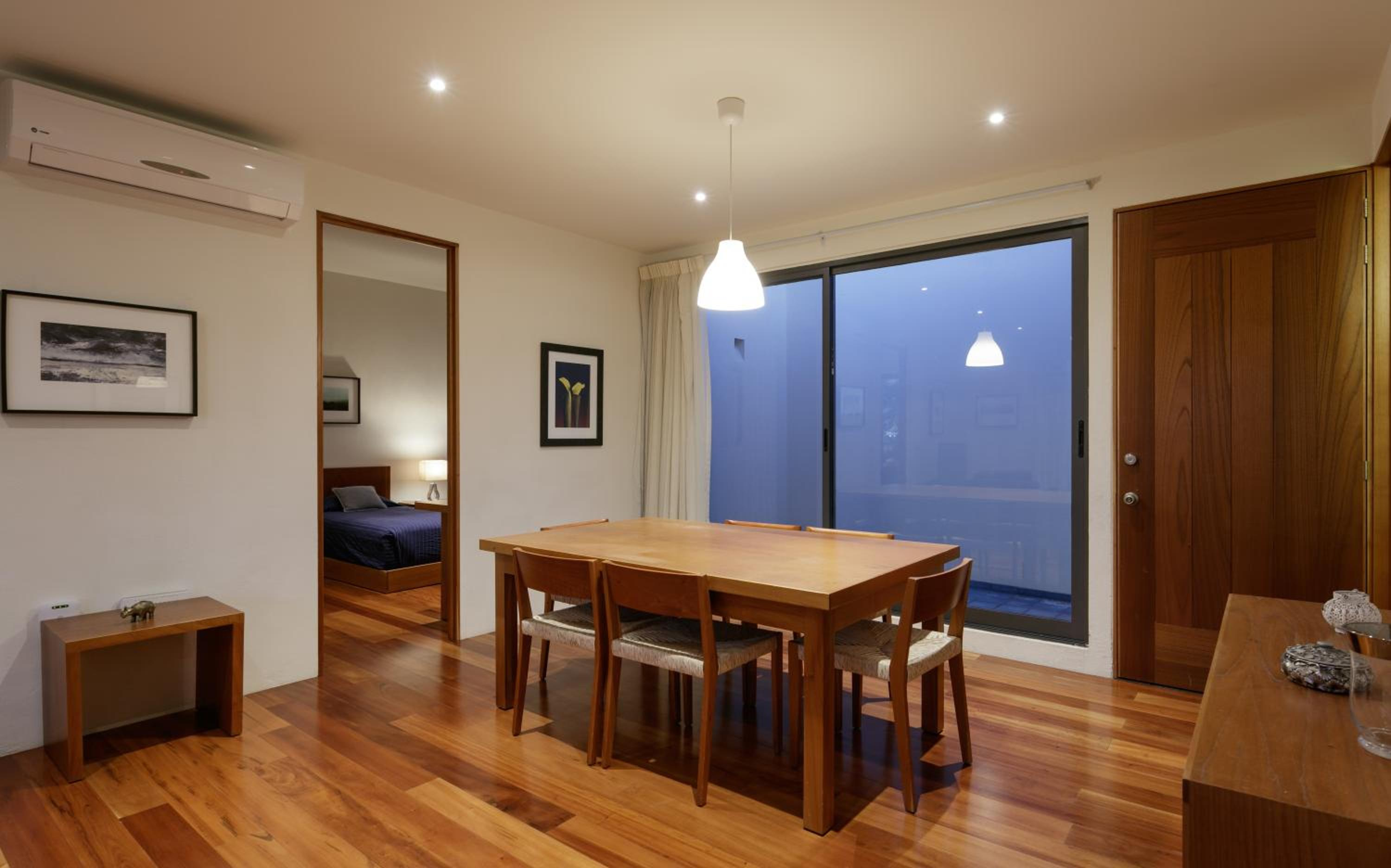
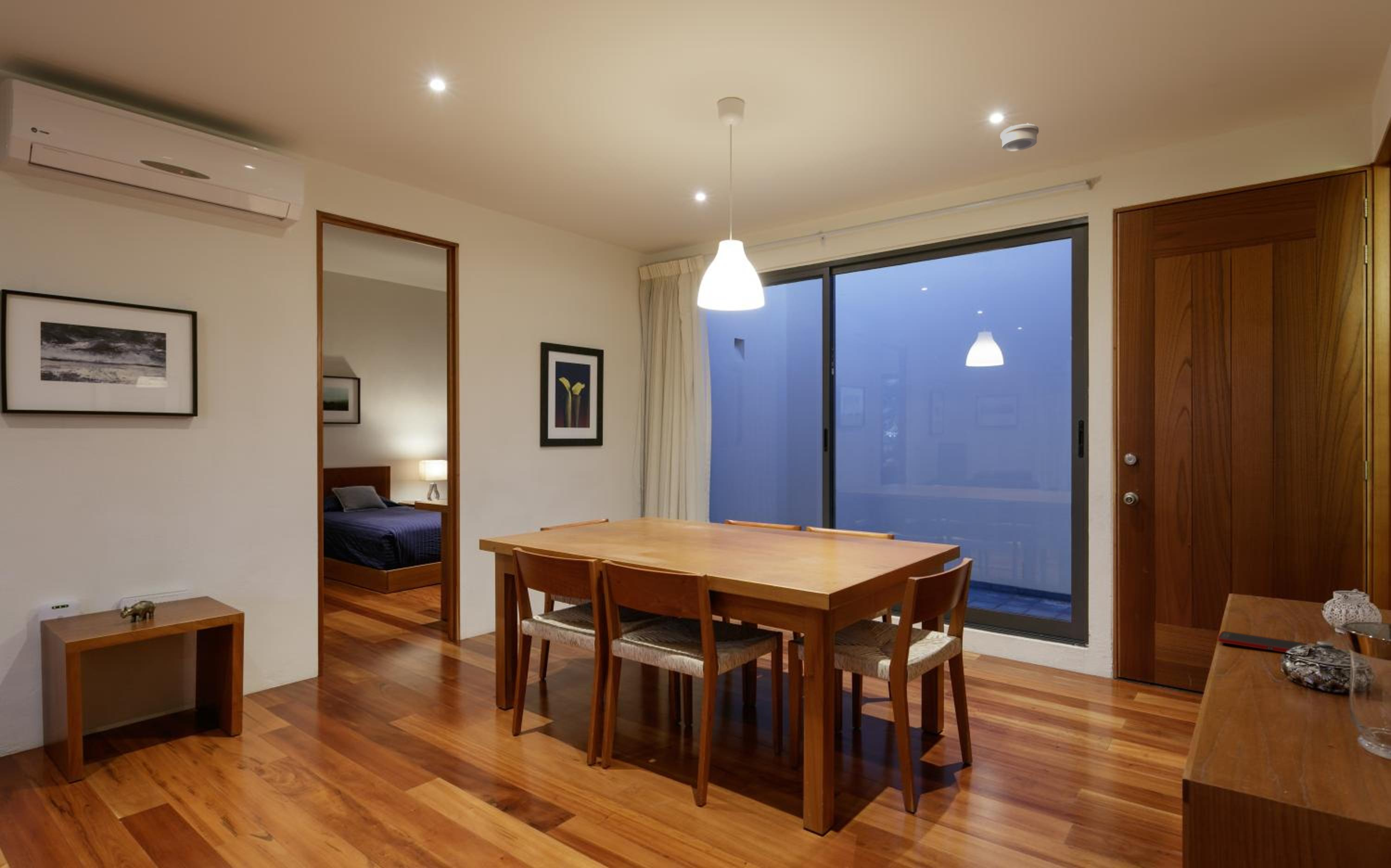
+ smoke detector (1019, 135)
+ cell phone (1262, 643)
